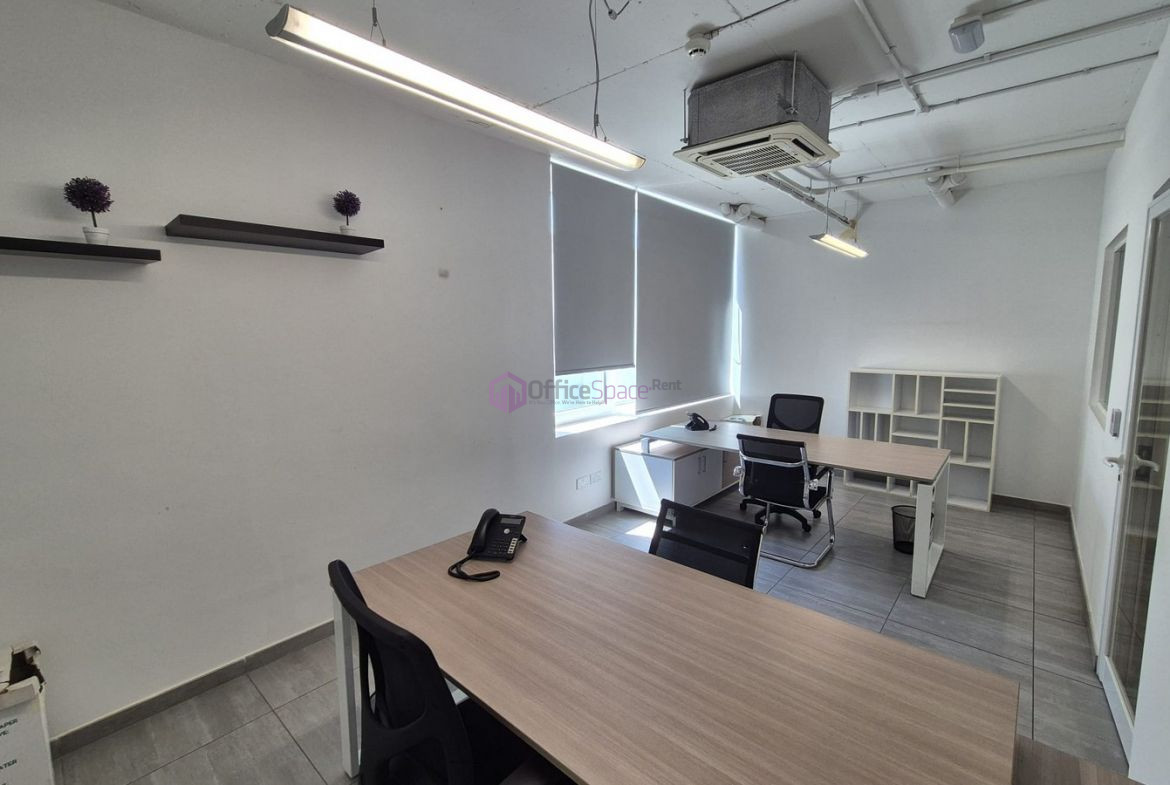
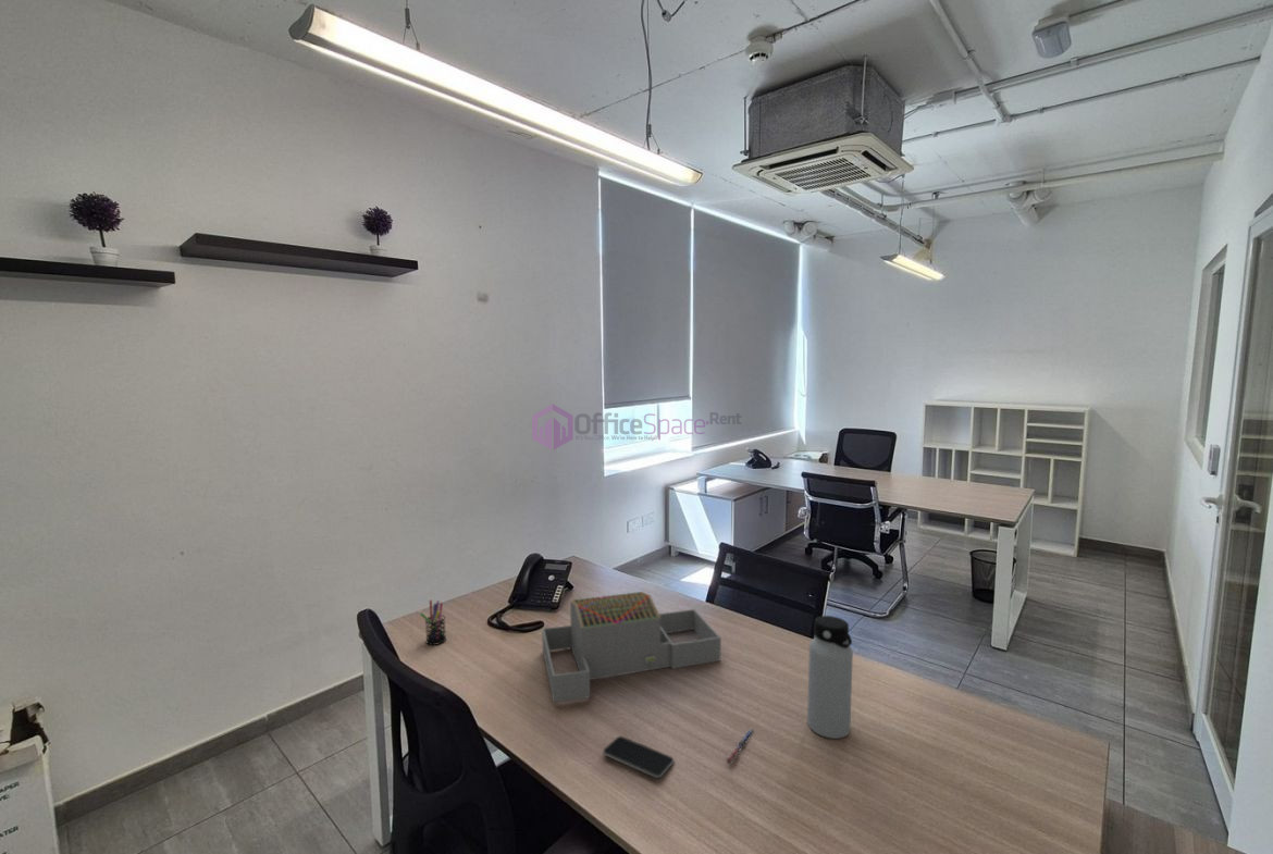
+ pen holder (432, 621)
+ pen (740, 744)
+ architectural model (632, 632)
+ smartphone (638, 756)
+ water bottle (829, 673)
